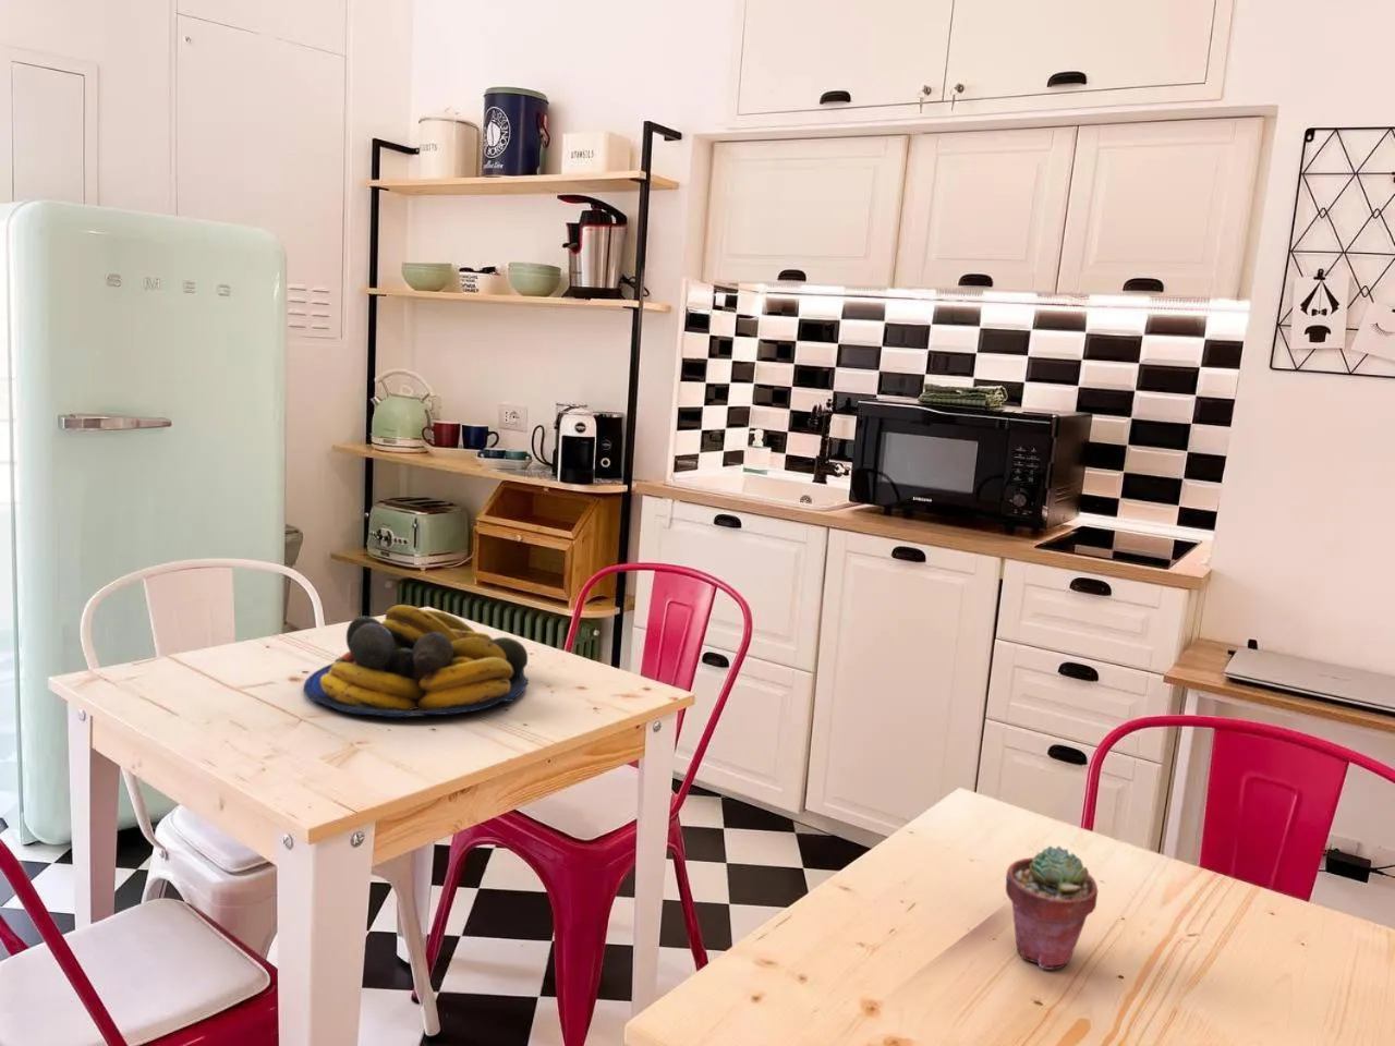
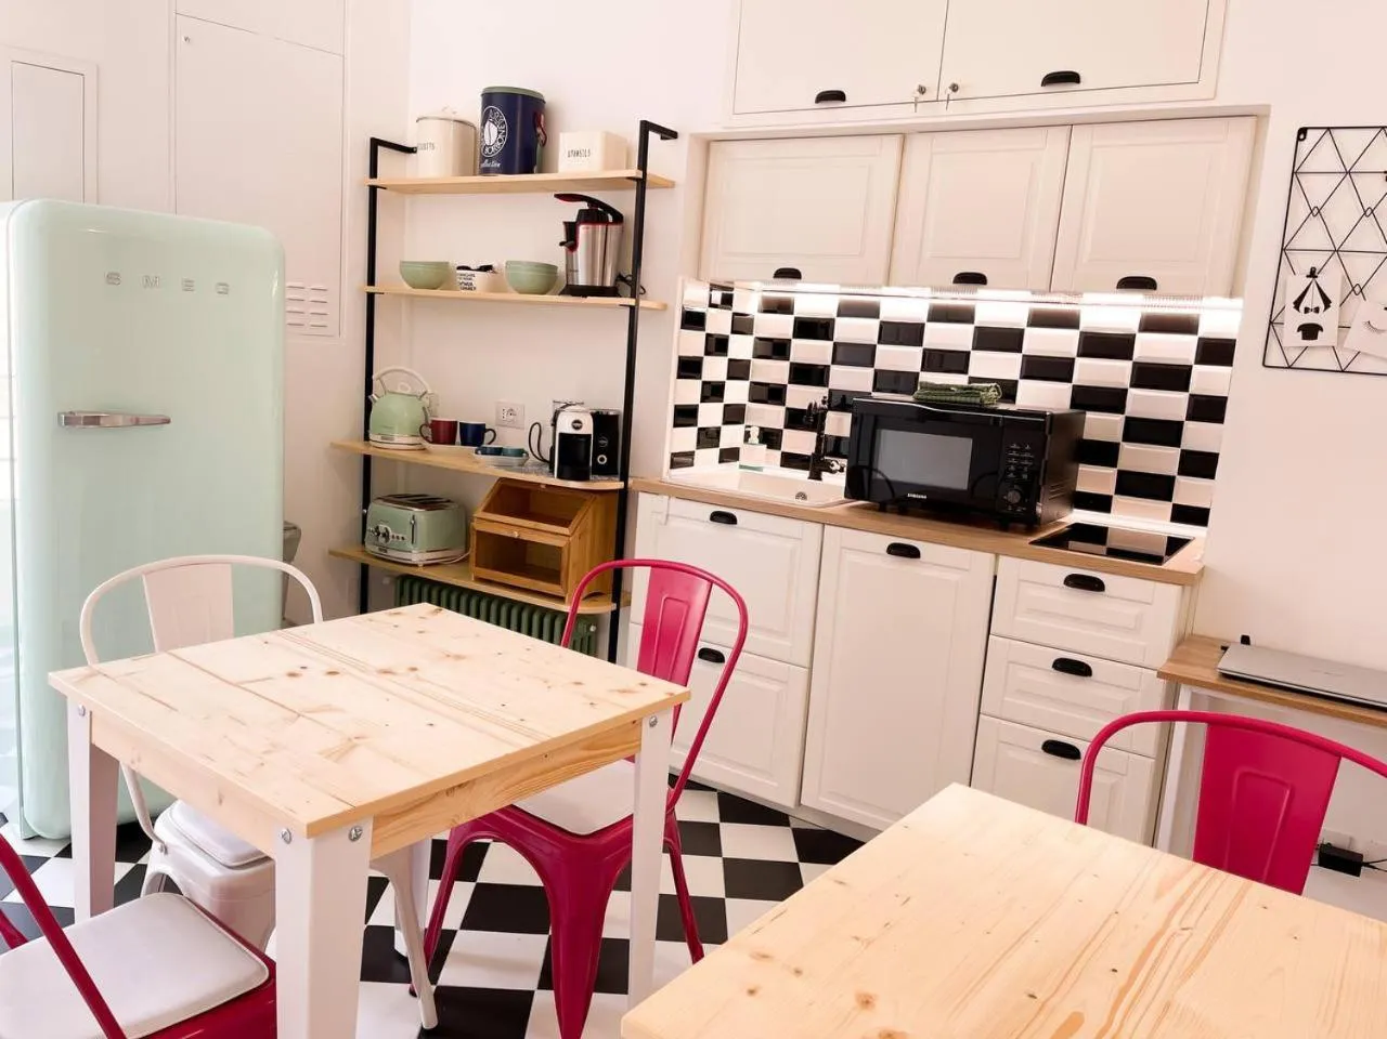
- fruit bowl (418, 647)
- potted succulent (1049, 900)
